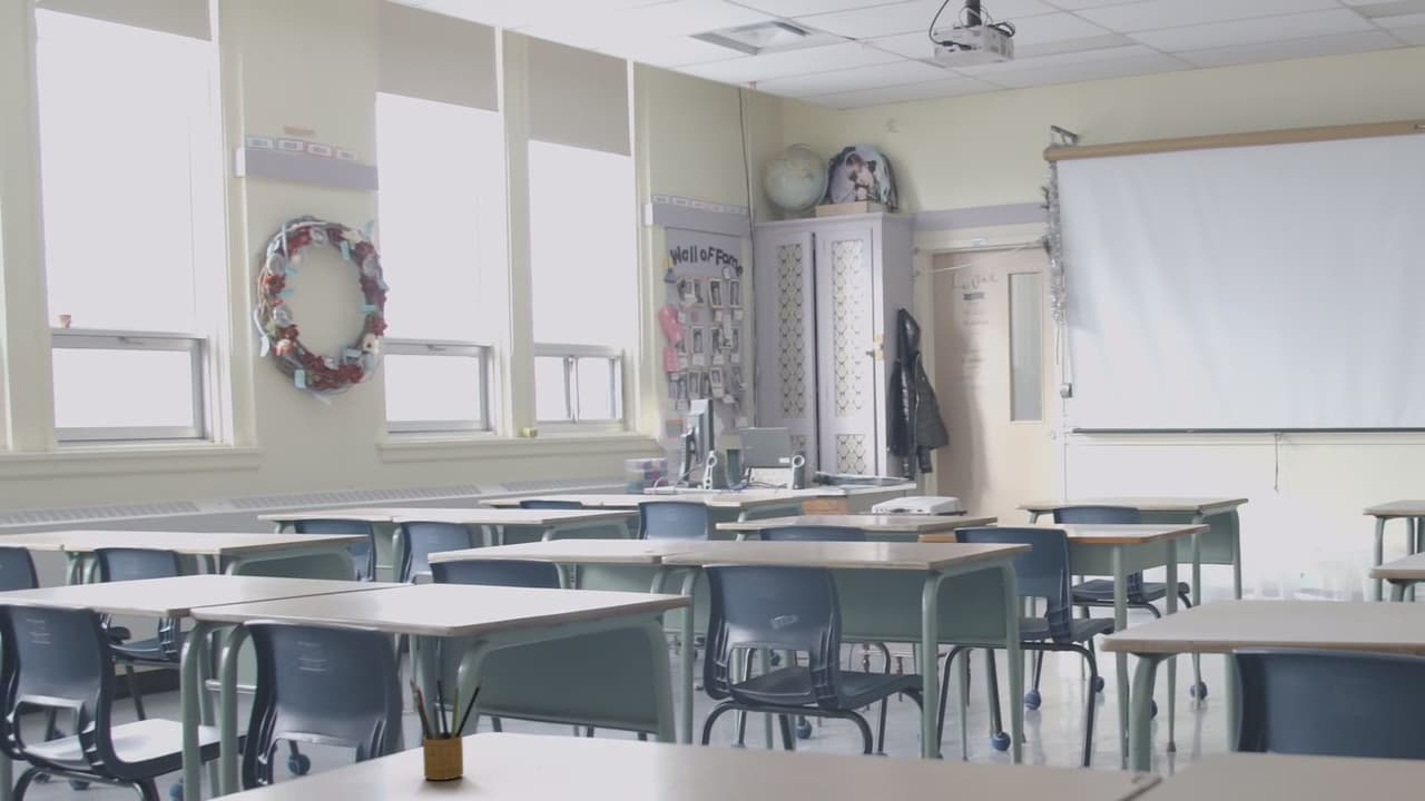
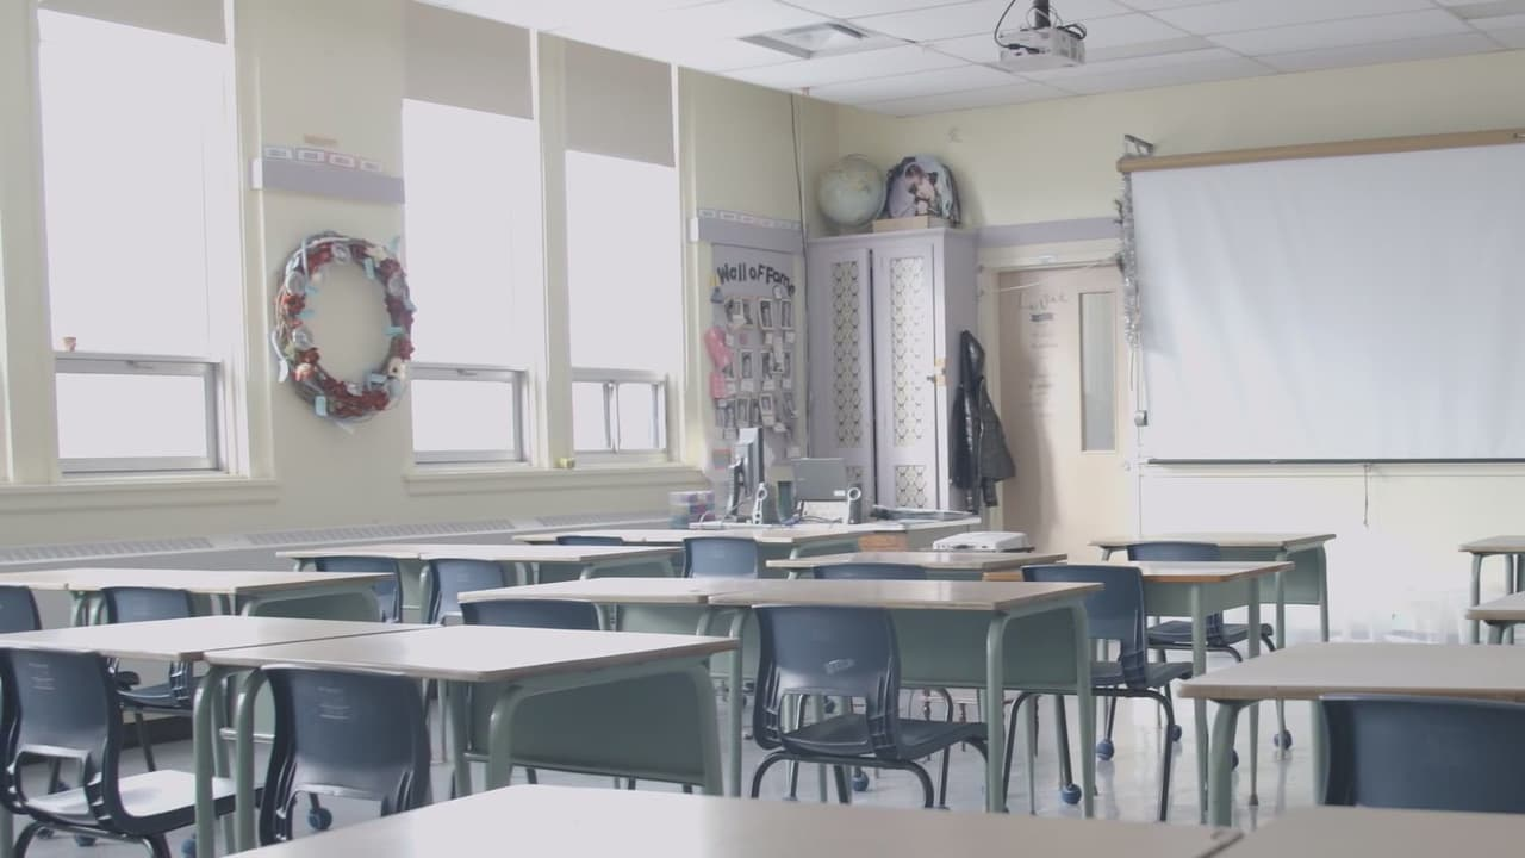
- pencil box (445, 725)
